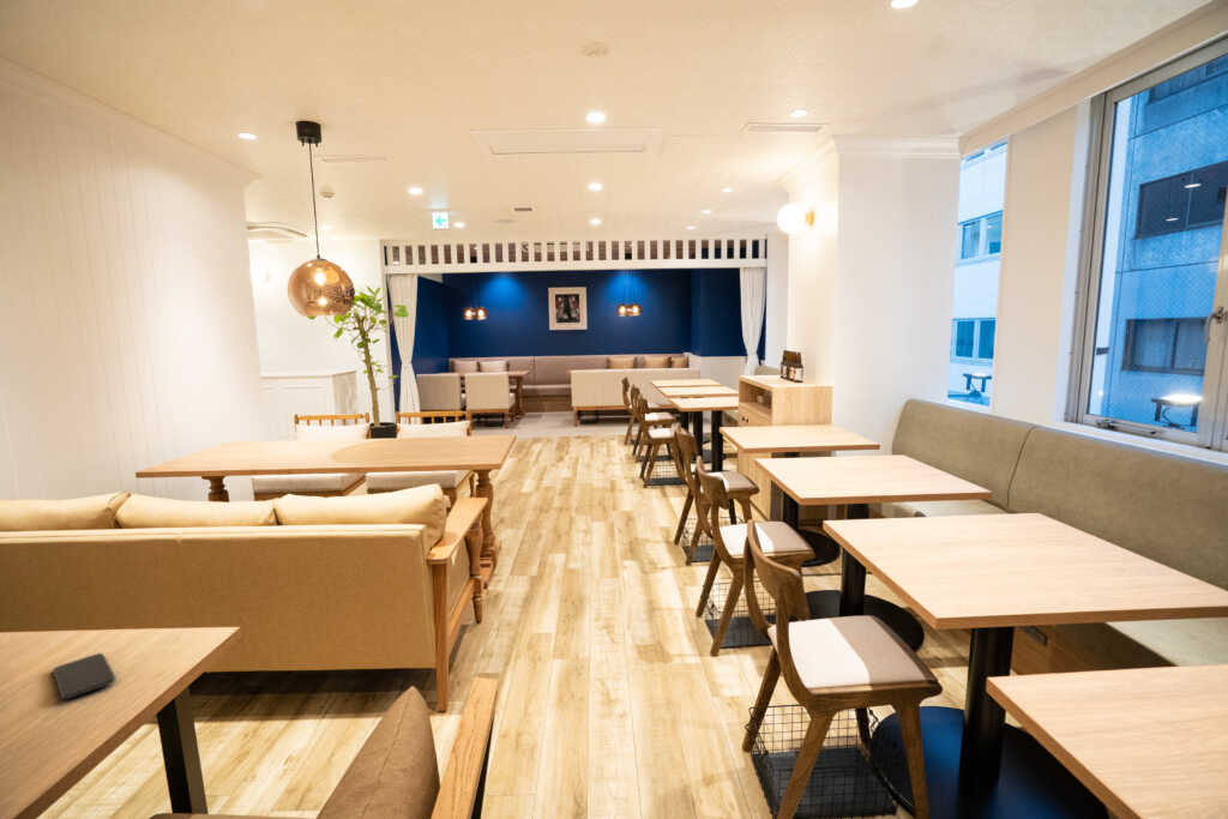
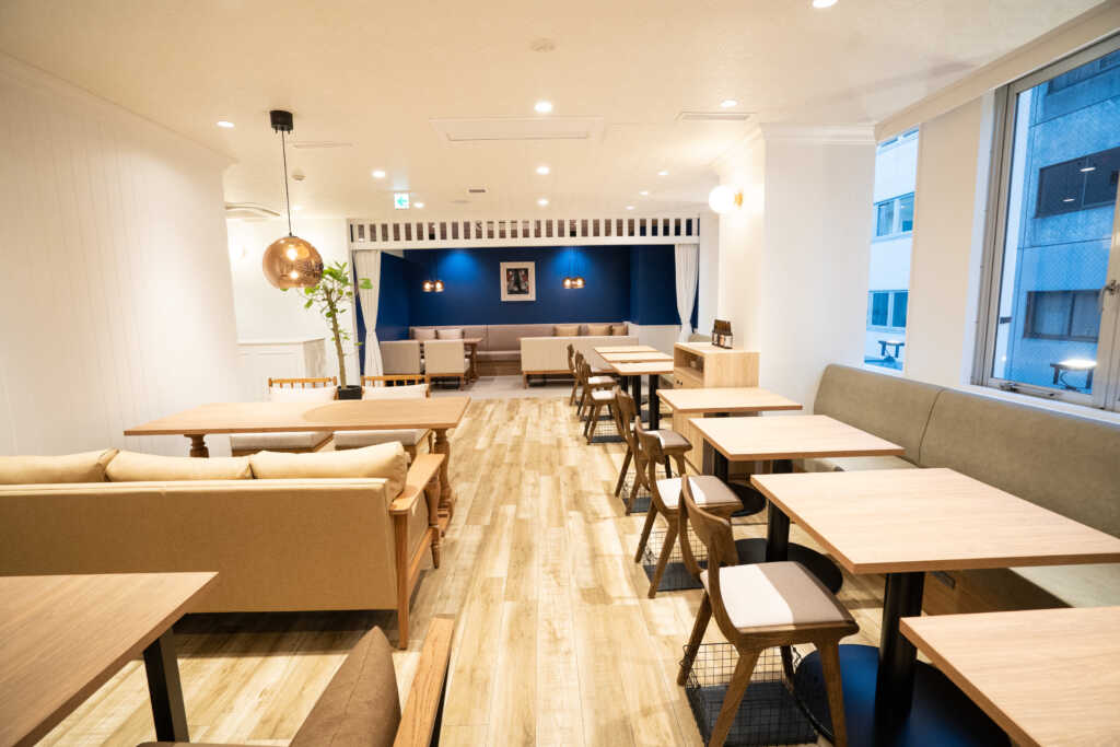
- smartphone (84, 674)
